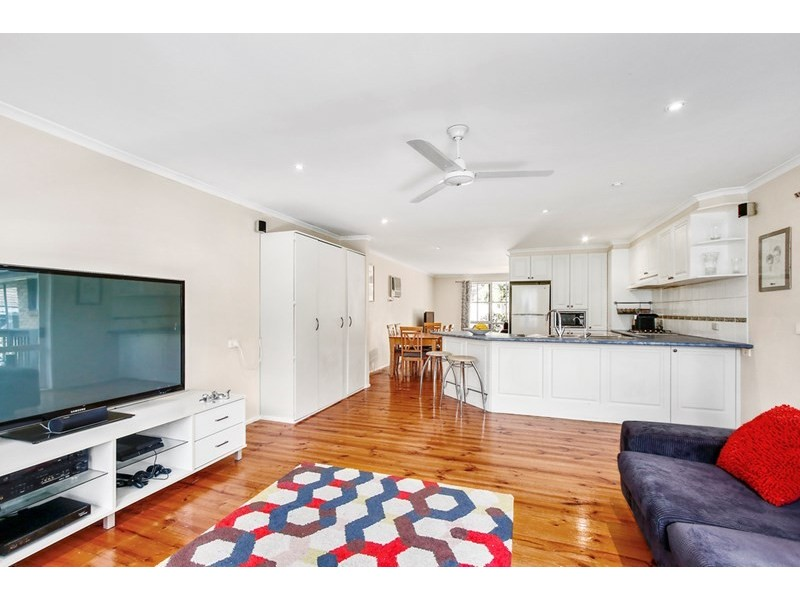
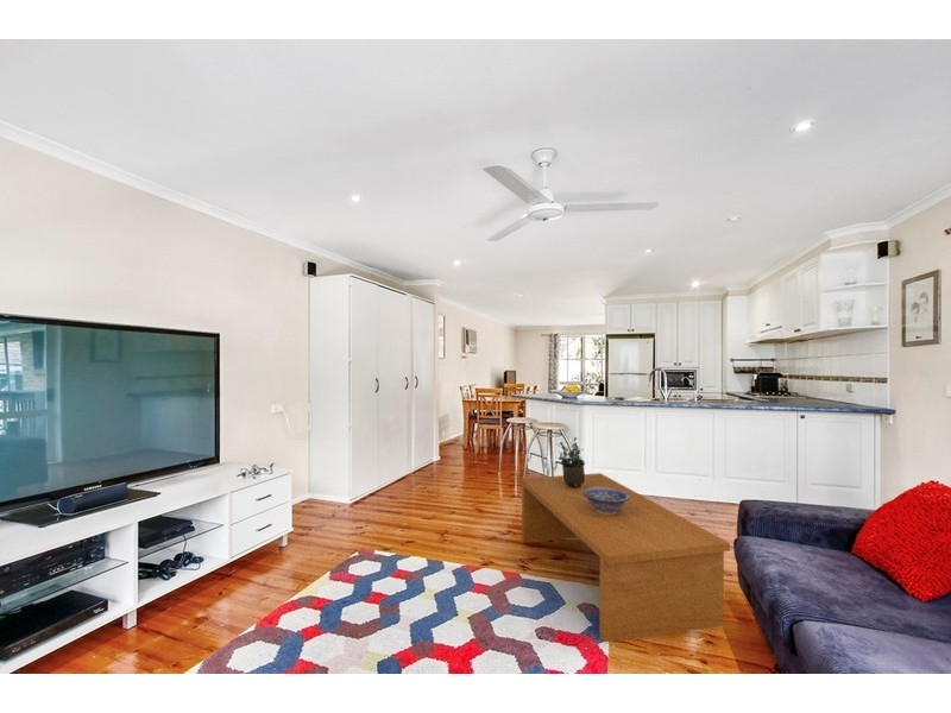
+ decorative bowl (606, 501)
+ potted plant (572, 460)
+ coffee table (603, 540)
